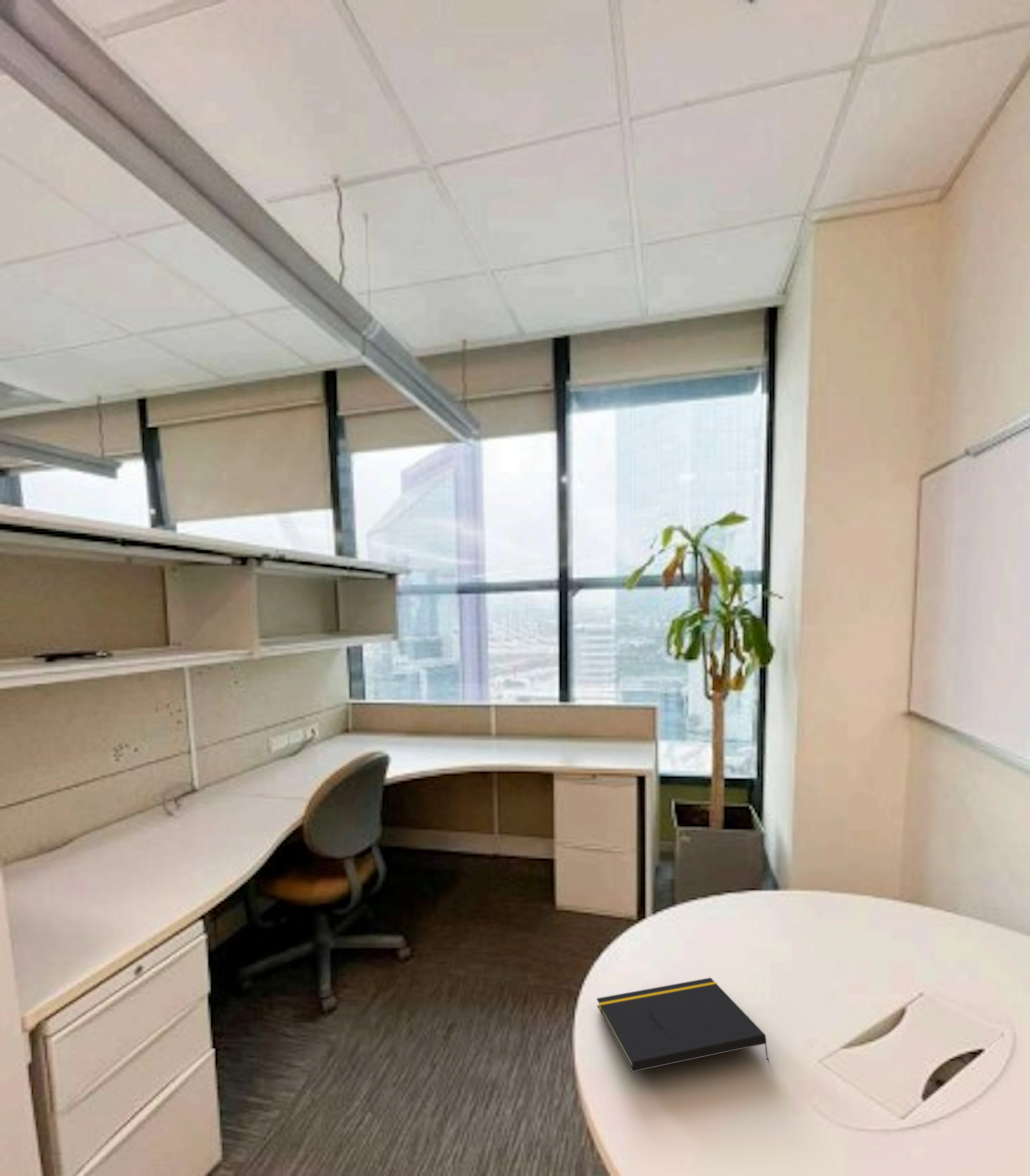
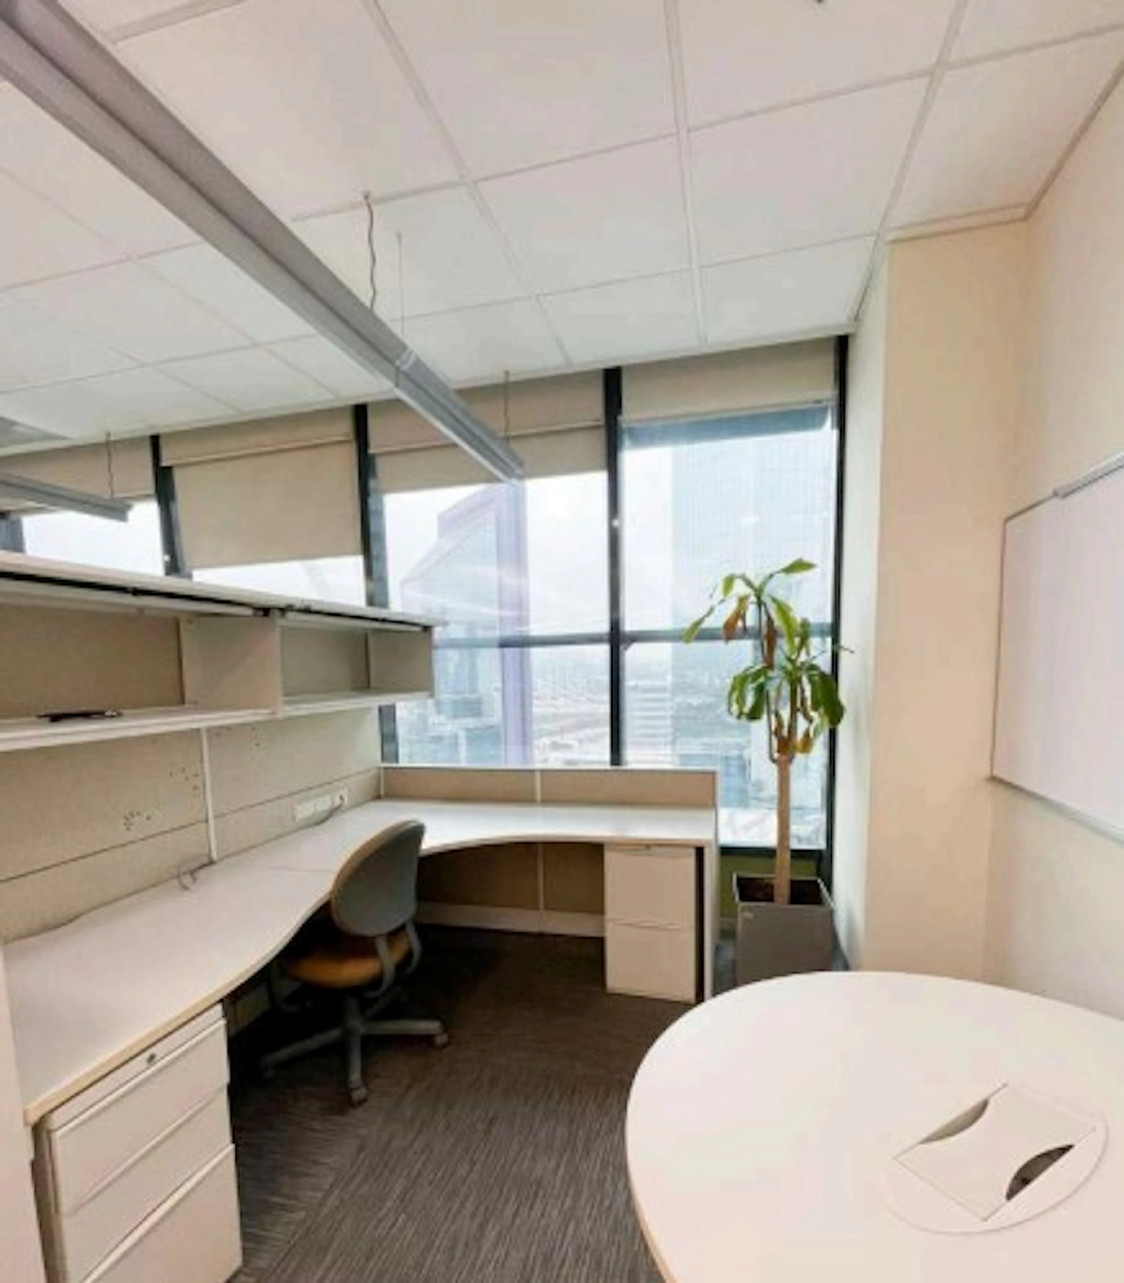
- notepad (676, 1020)
